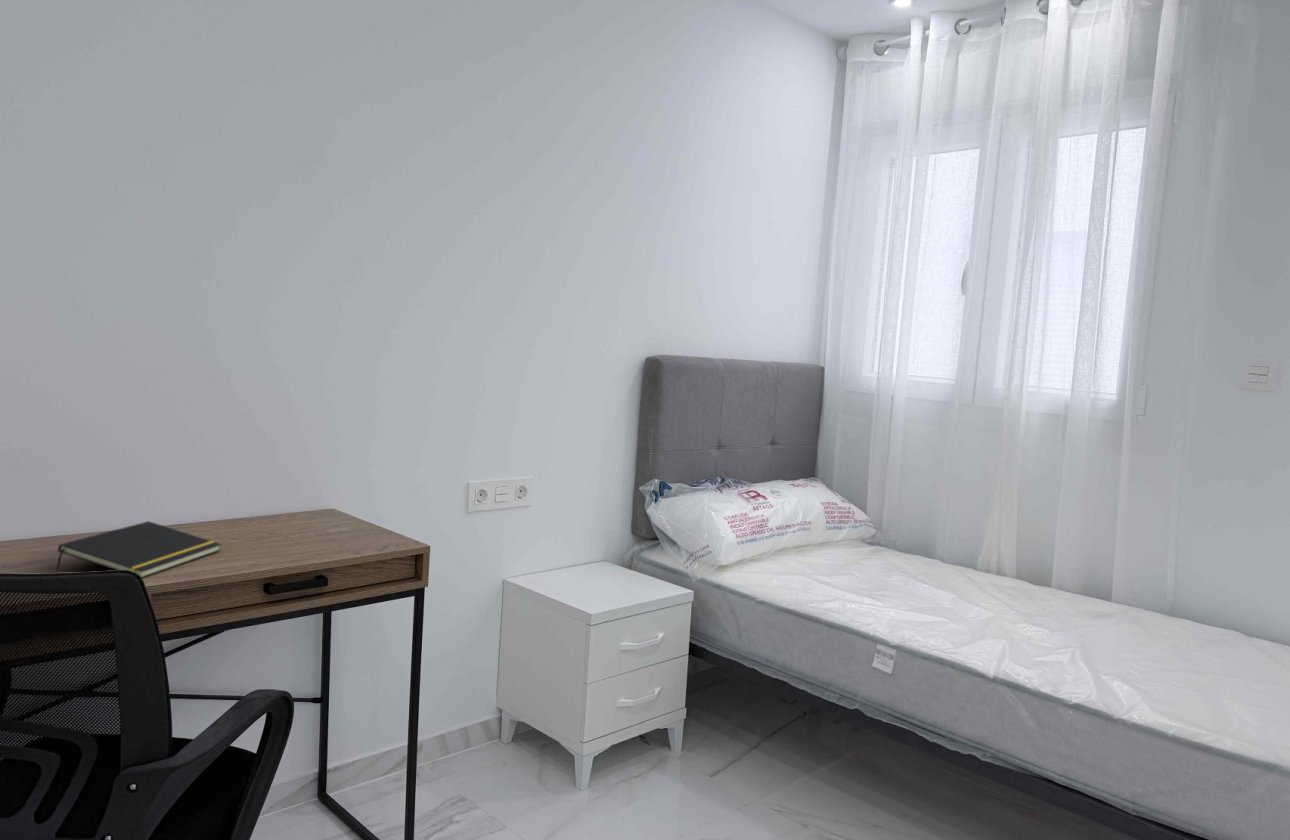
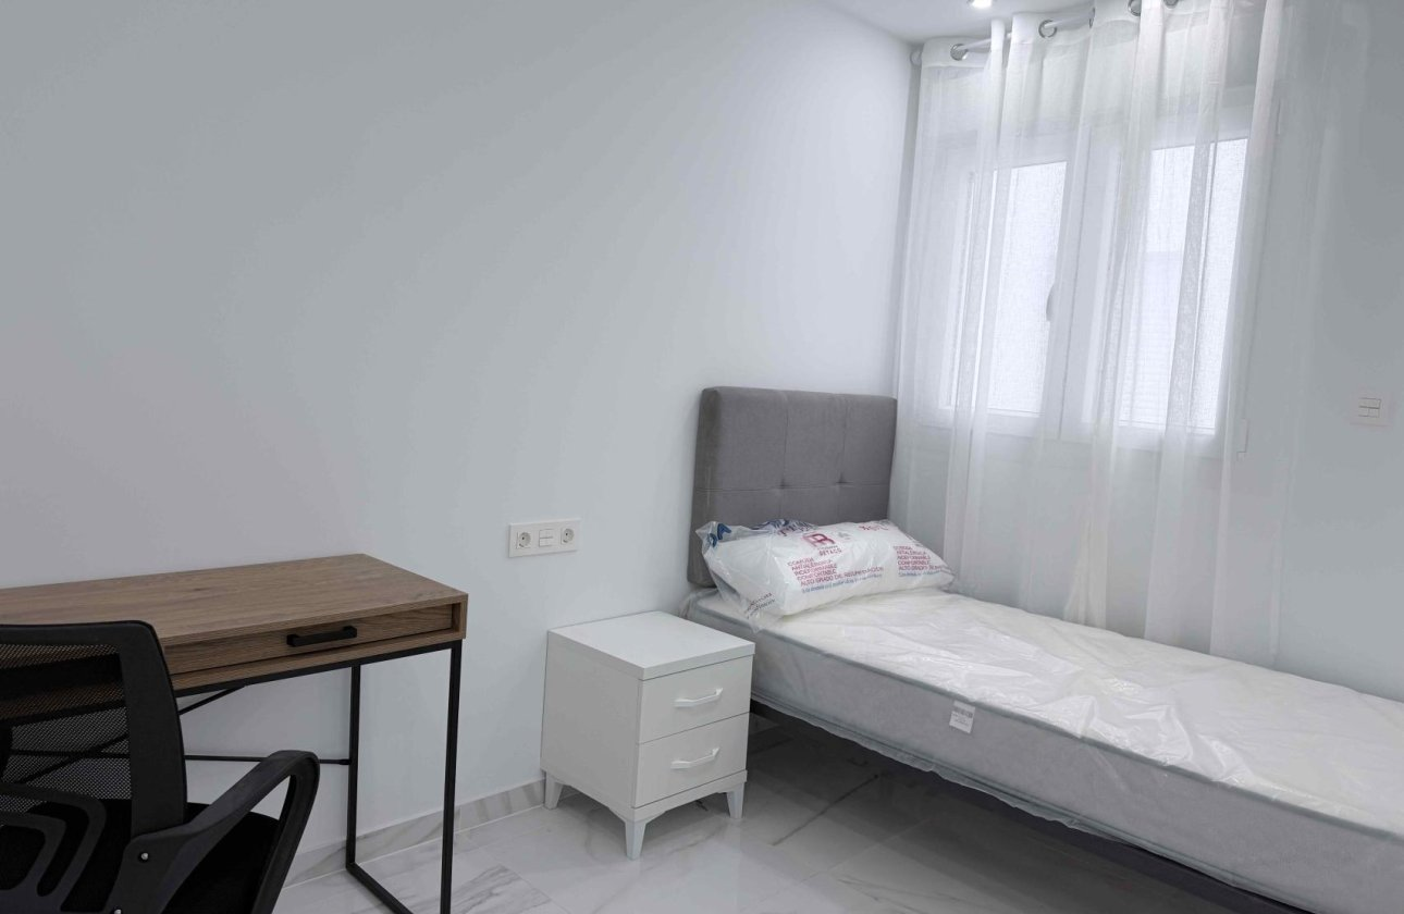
- notepad (144, 547)
